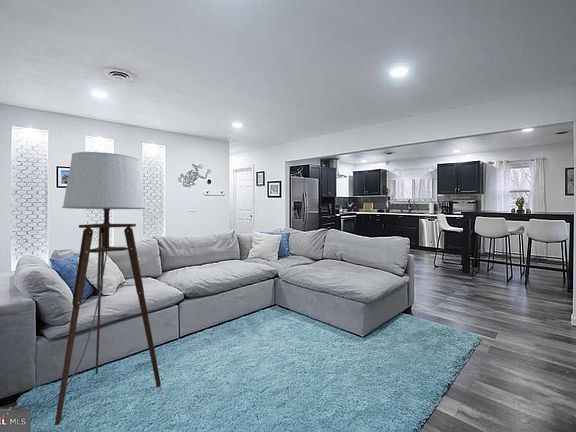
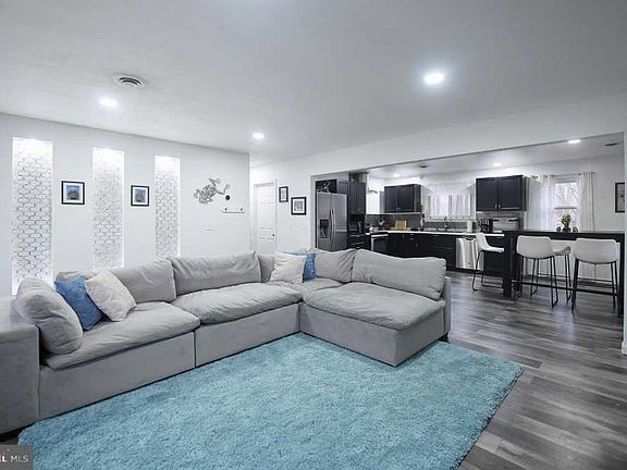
- floor lamp (85, 276)
